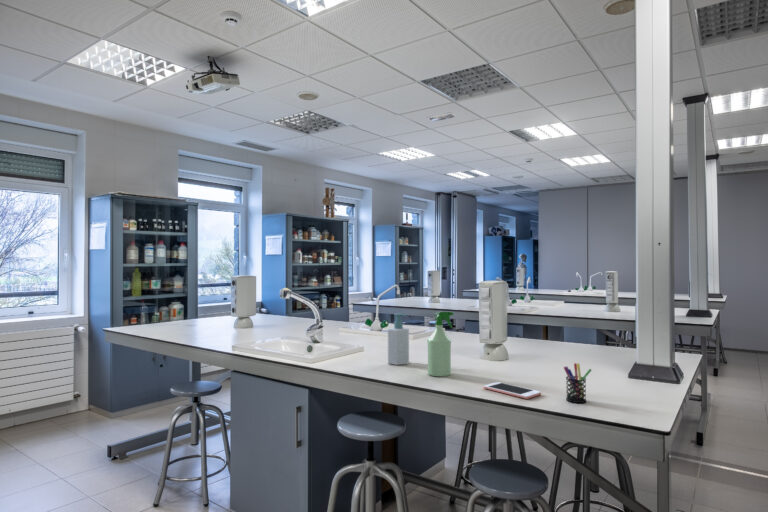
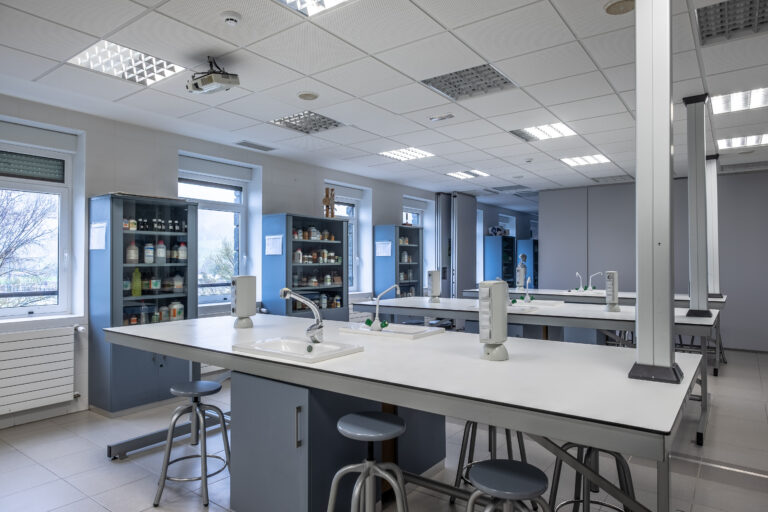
- pen holder (578, 381)
- cell phone (511, 389)
- soap bottle (398, 338)
- spray bottle (439, 343)
